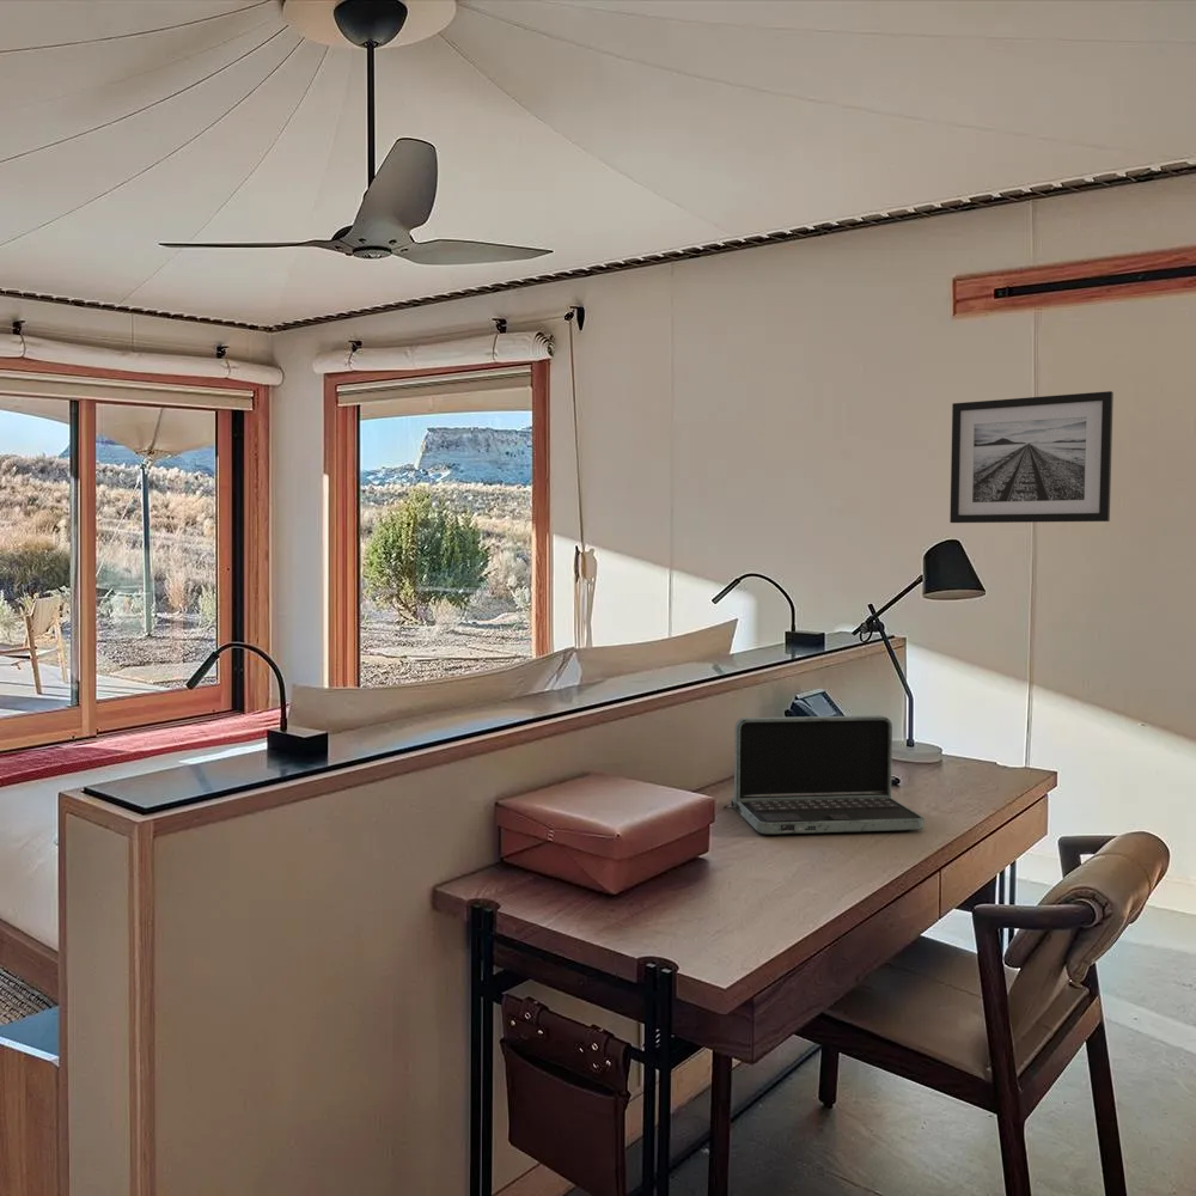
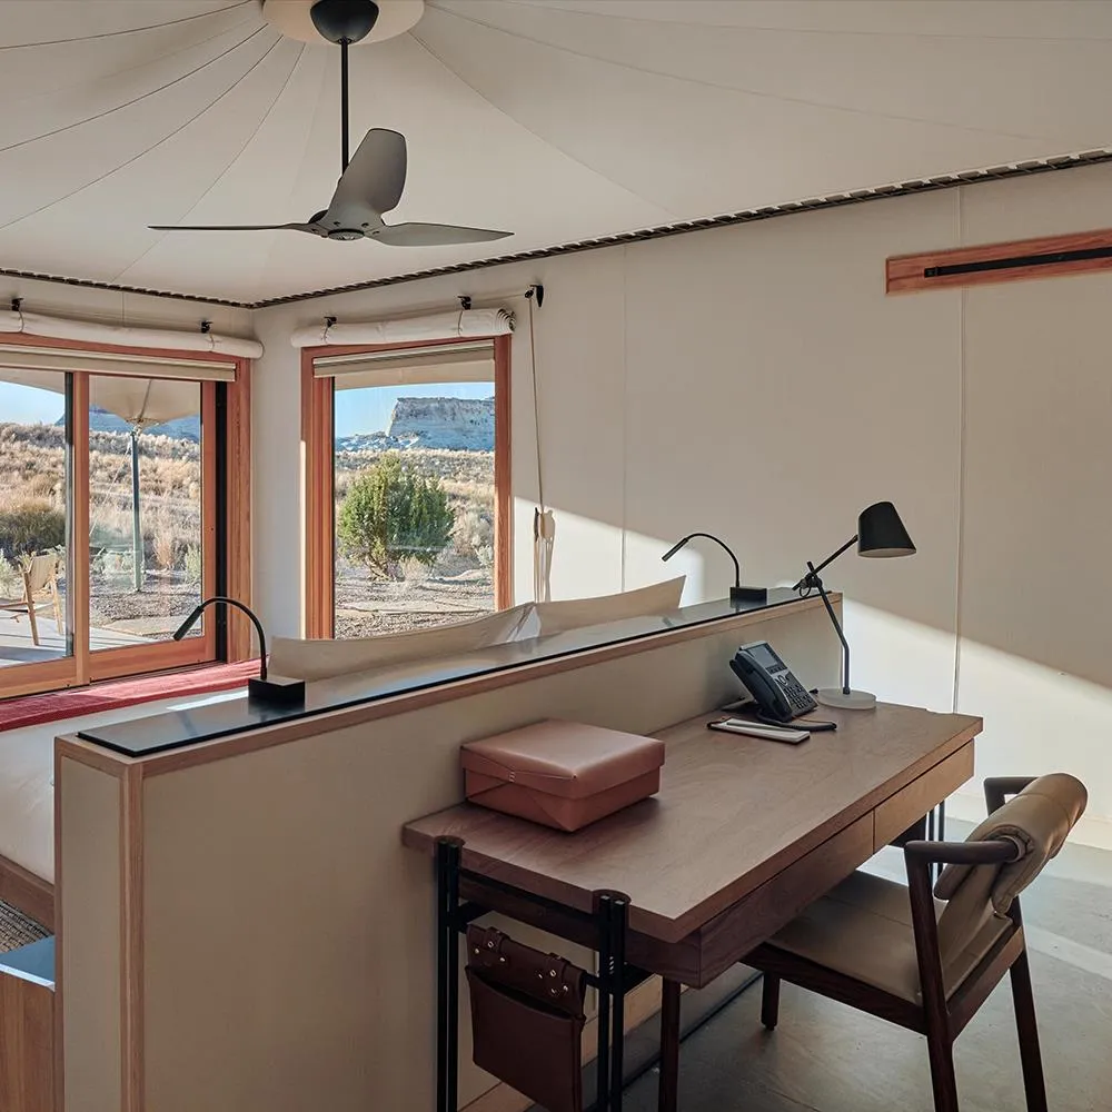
- wall art (1027, 459)
- laptop (819, 769)
